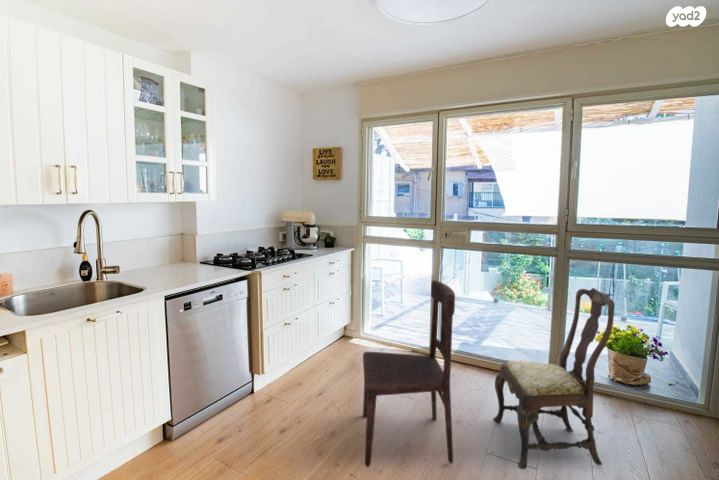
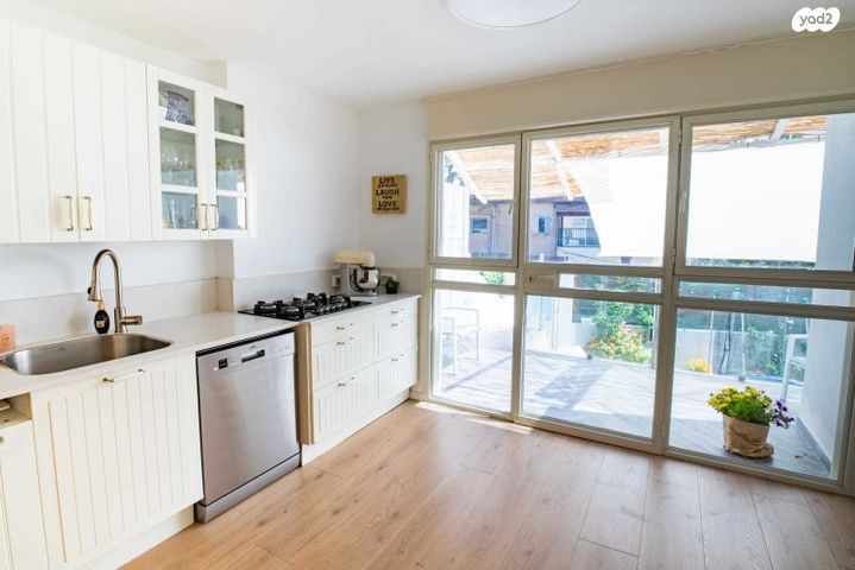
- dining chair (406, 363)
- dining chair (548, 366)
